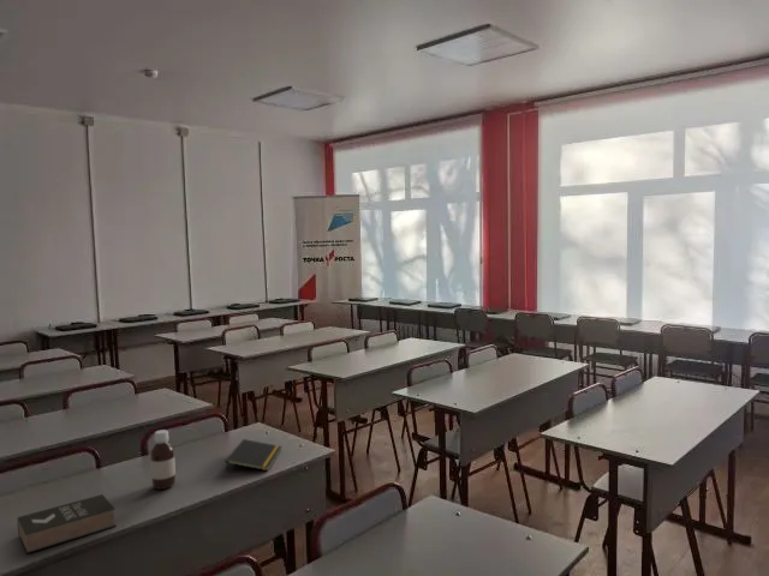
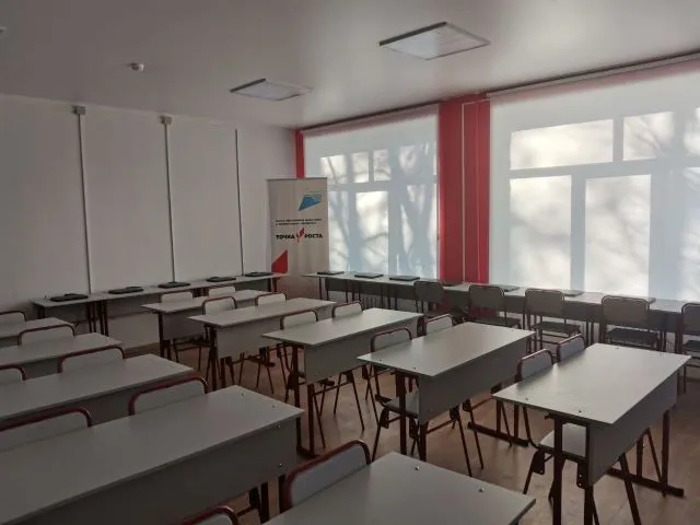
- book (66, 521)
- bottle (162, 458)
- notepad (255, 454)
